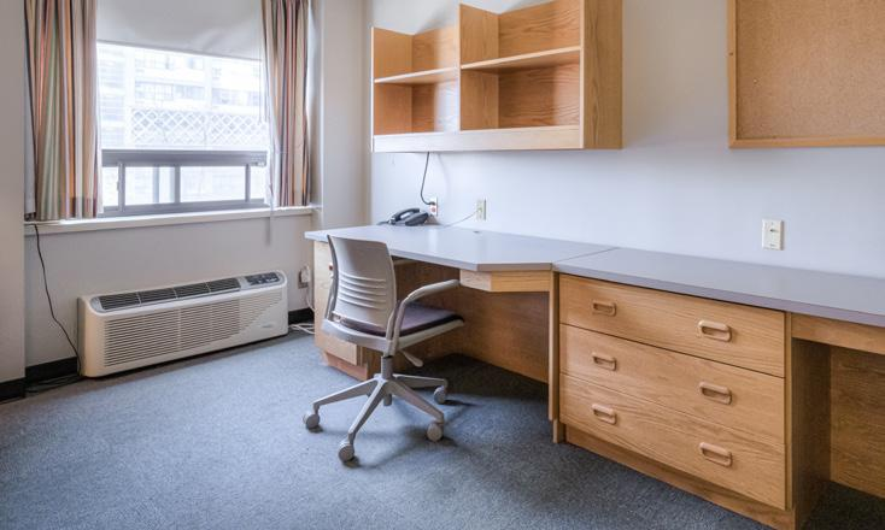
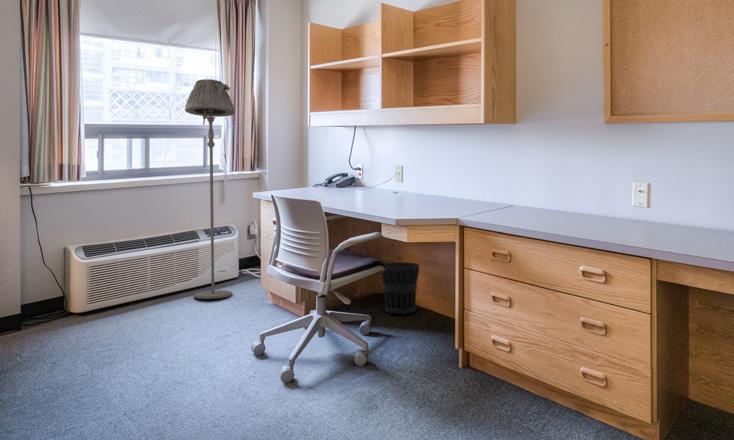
+ floor lamp (211, 189)
+ wastebasket (400, 287)
